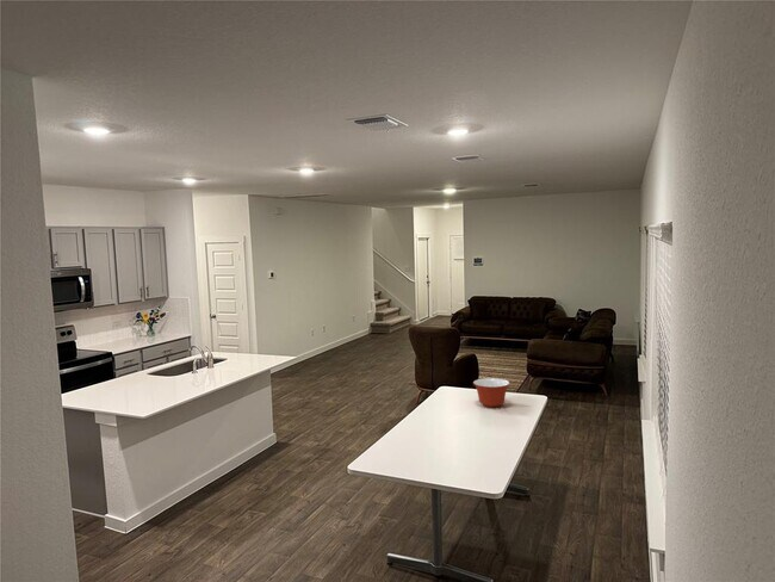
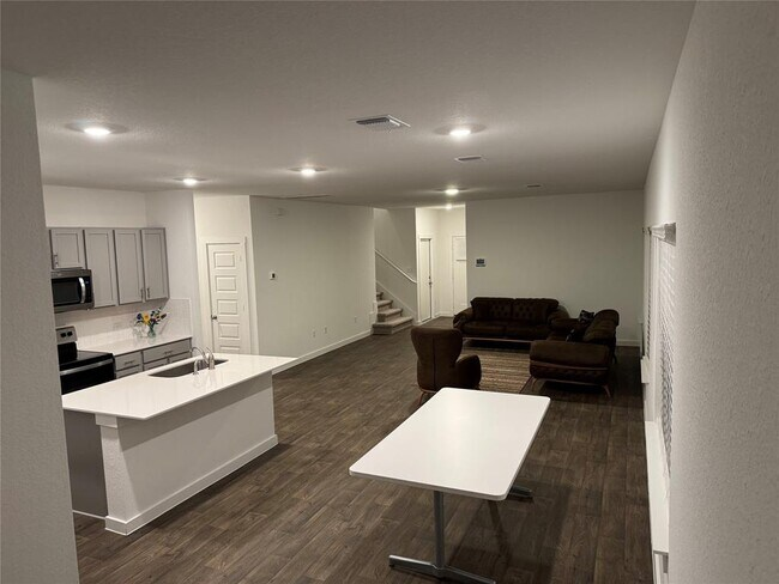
- mixing bowl (491, 394)
